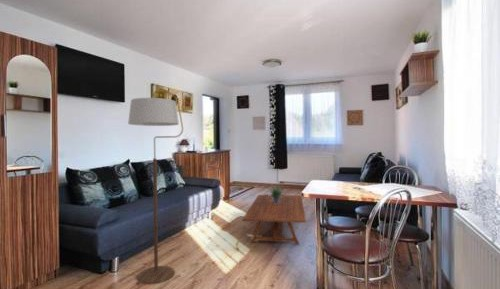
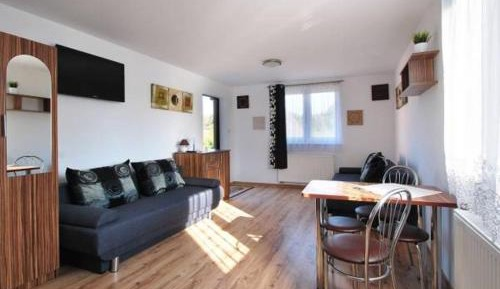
- coffee table (277, 216)
- floor lamp (156, 183)
- potted plant (274, 191)
